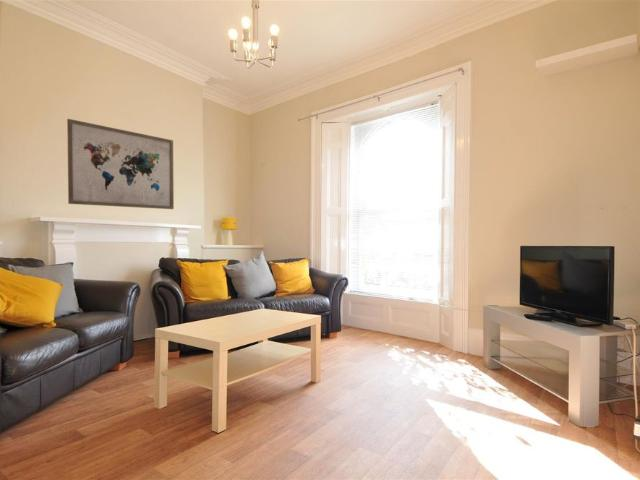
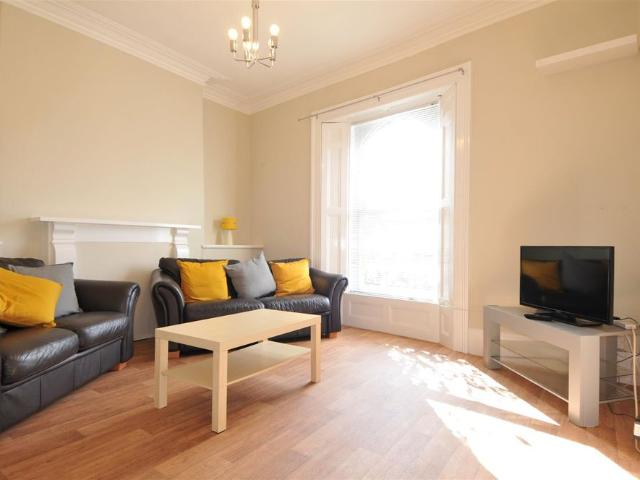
- wall art (126, 168)
